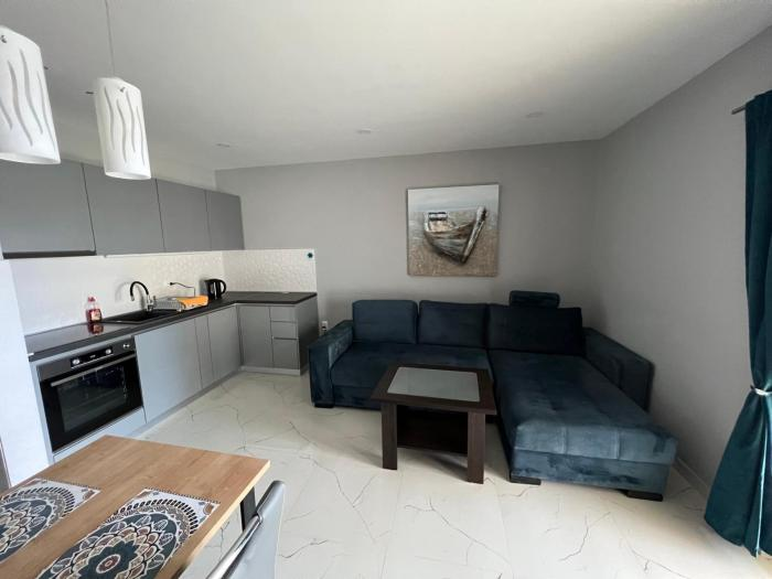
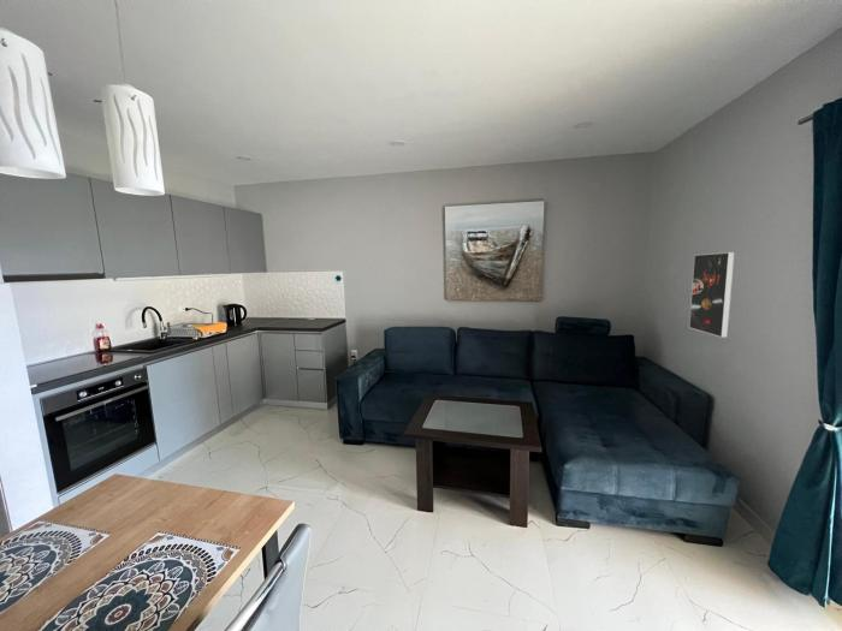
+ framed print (710, 293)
